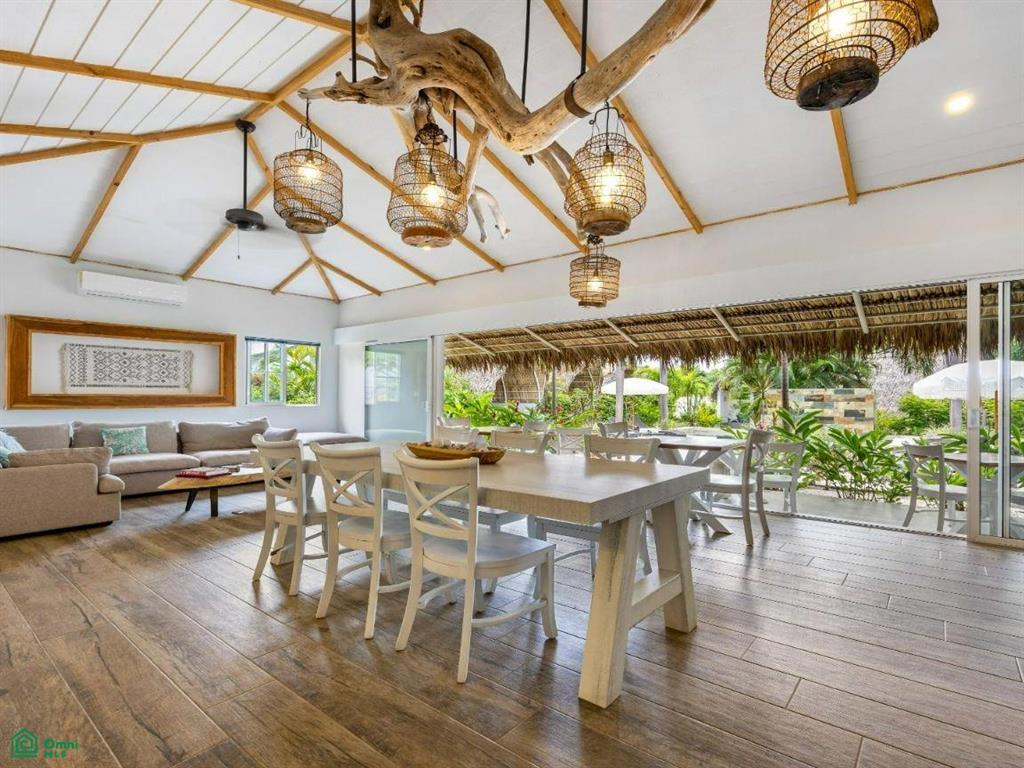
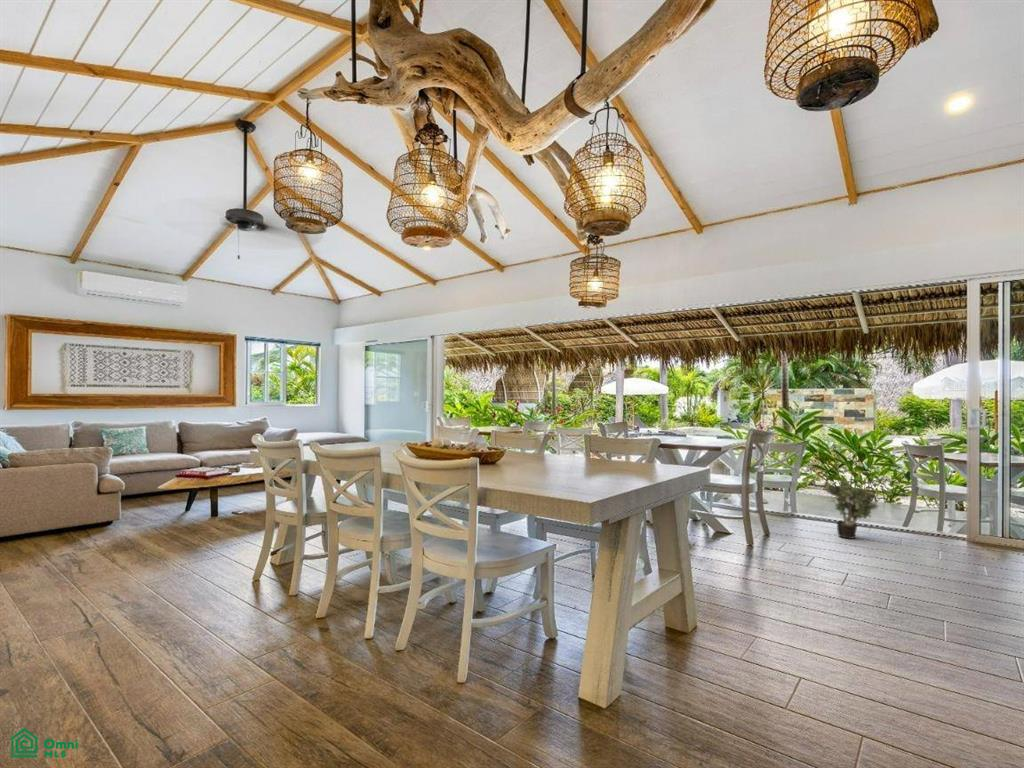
+ potted plant (848, 509)
